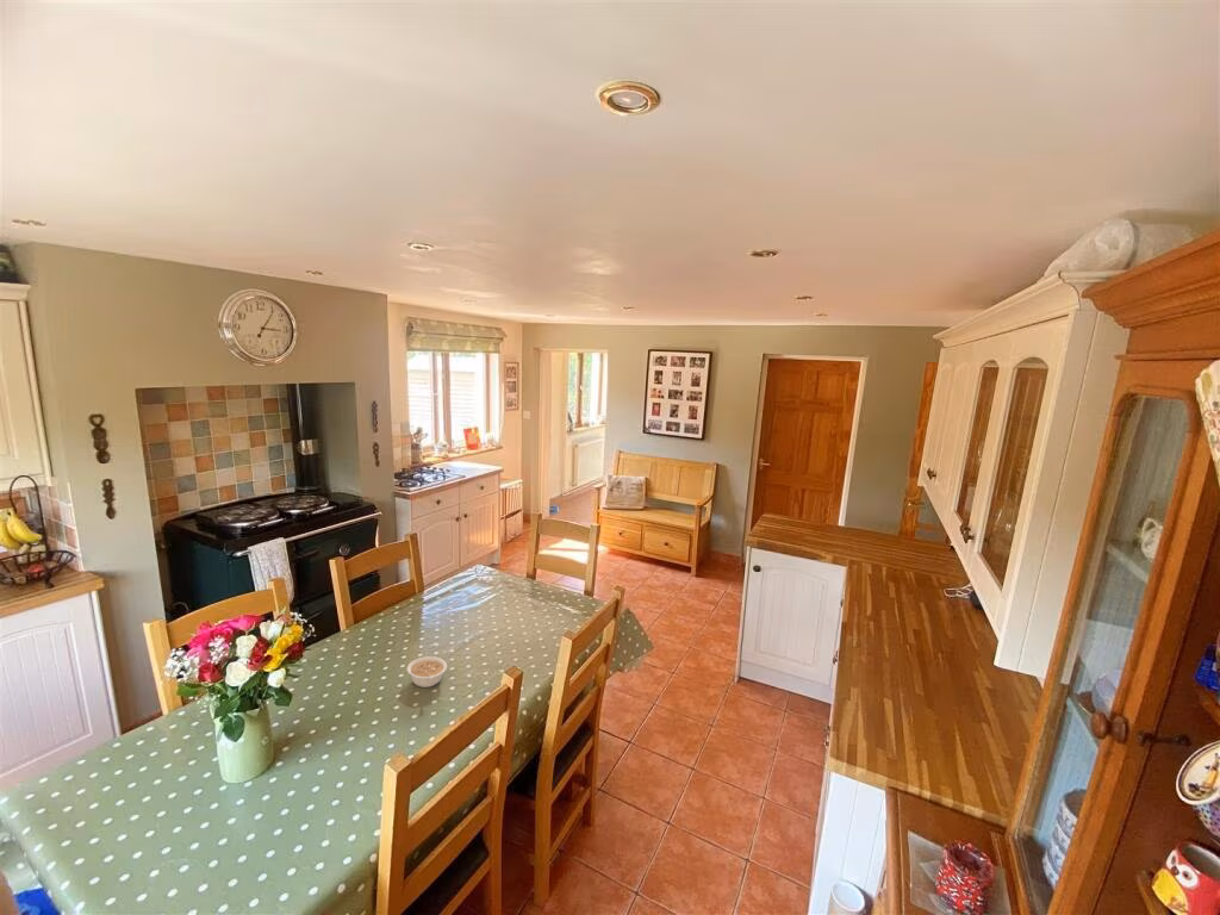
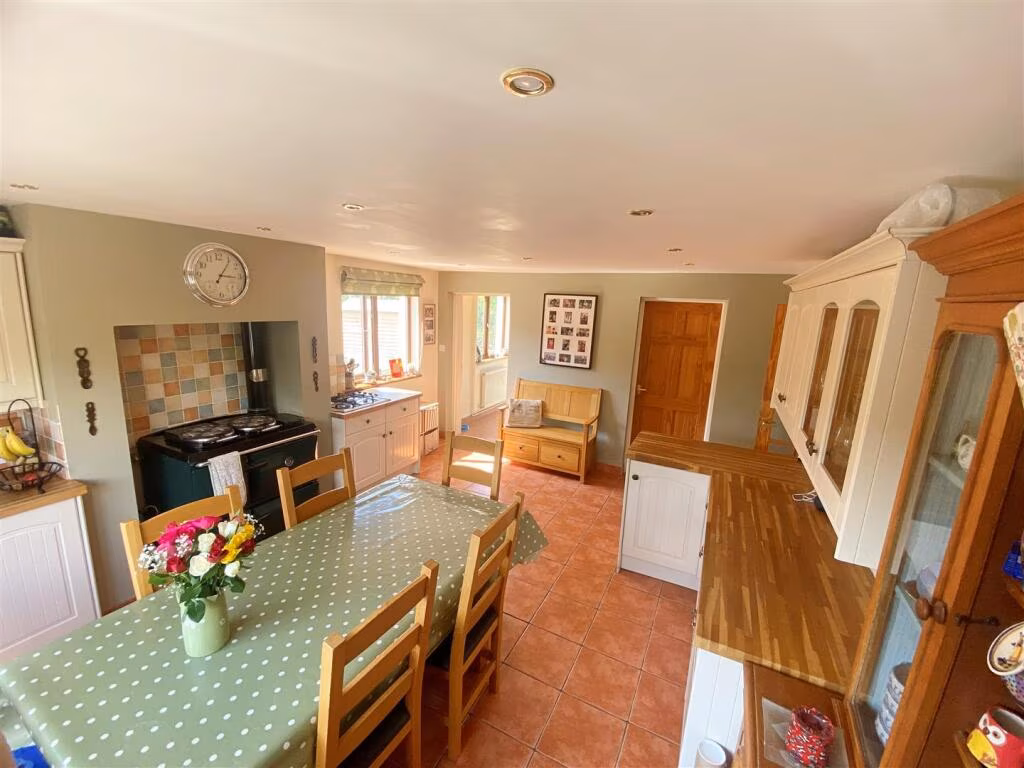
- legume (428, 672)
